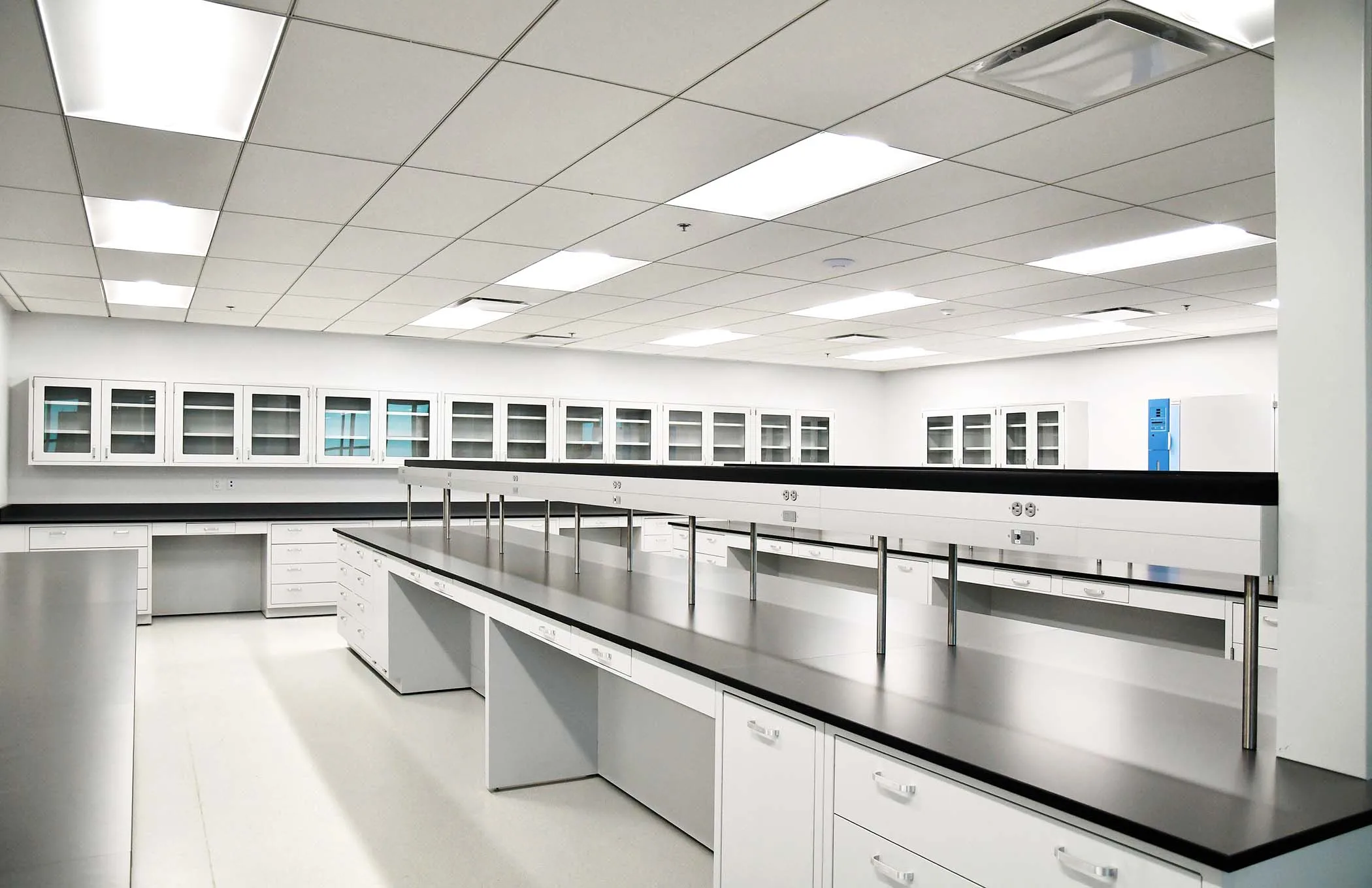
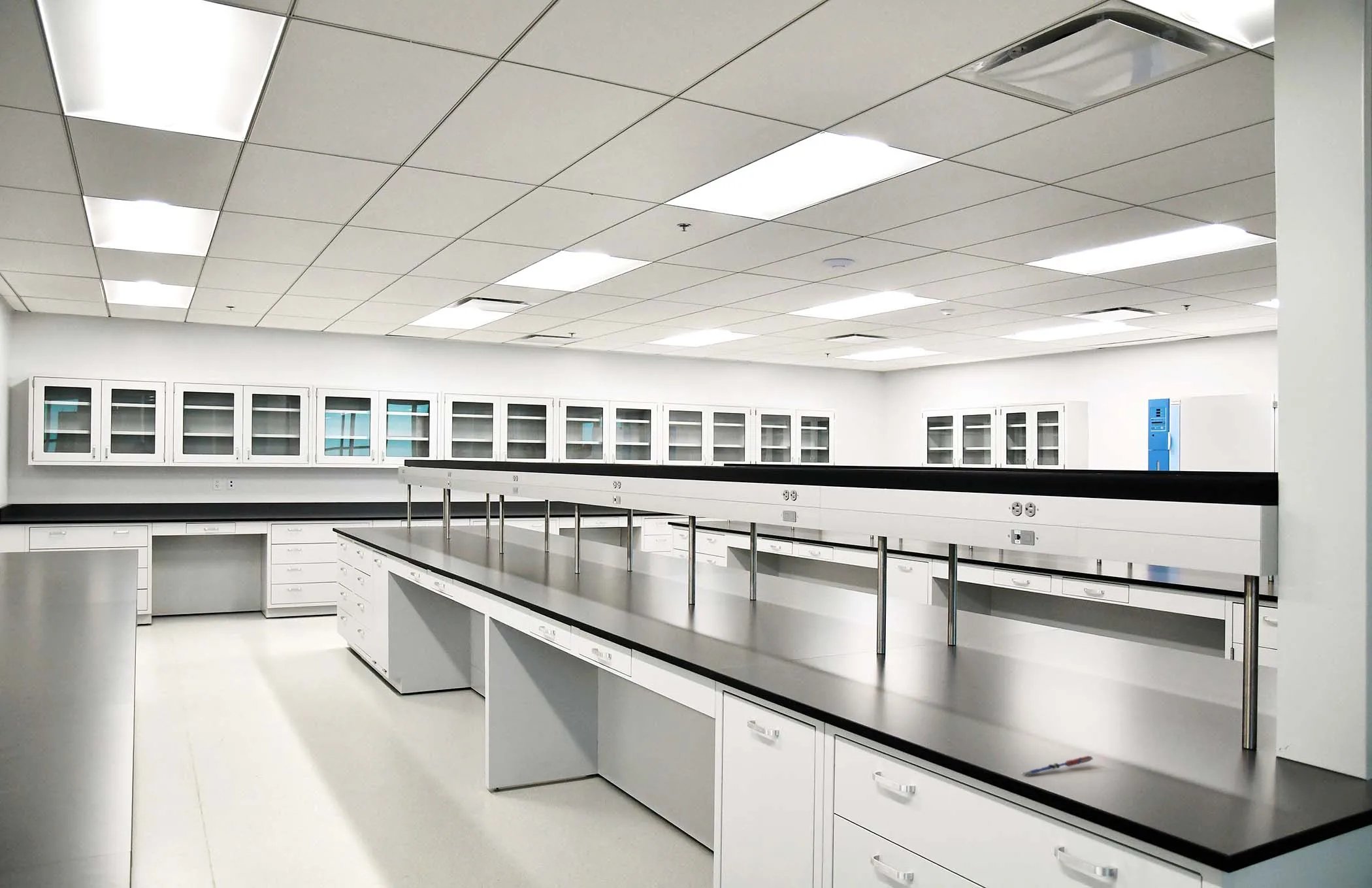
+ pen (1058, 765)
